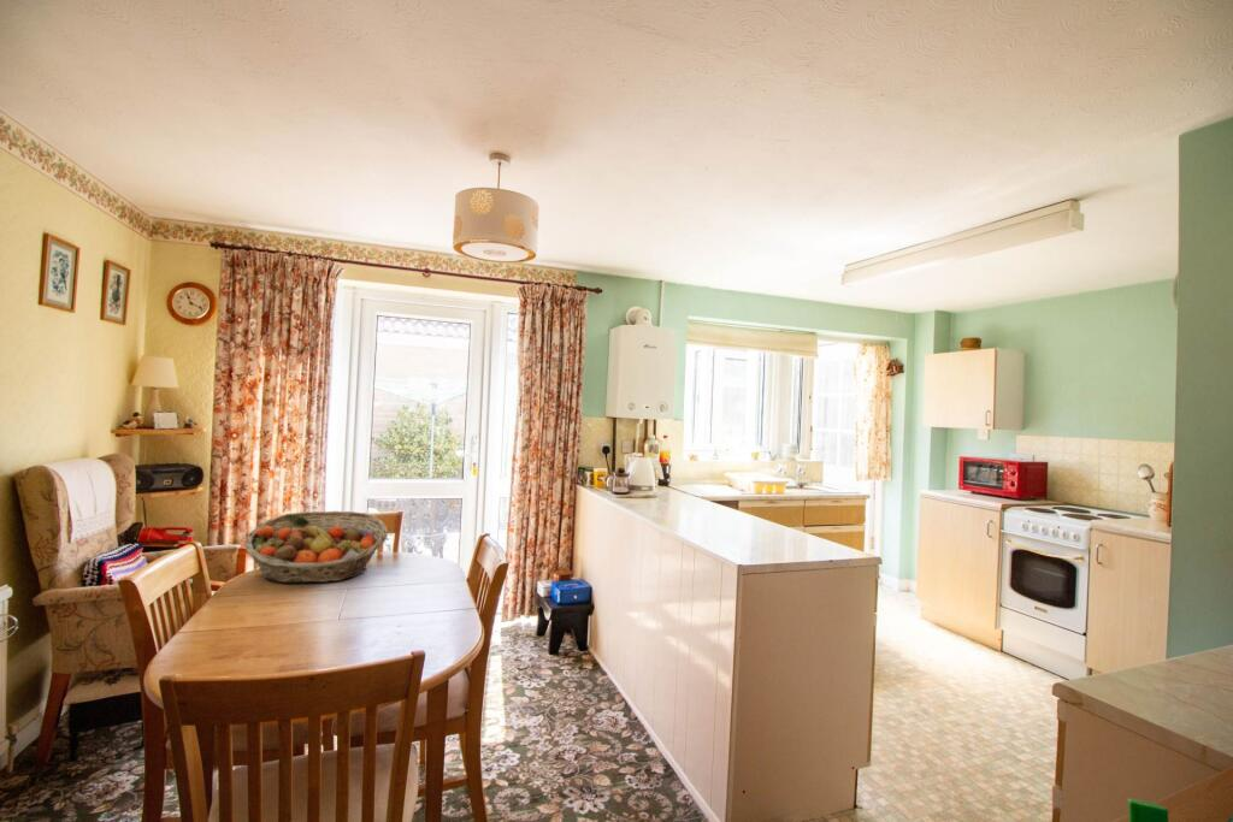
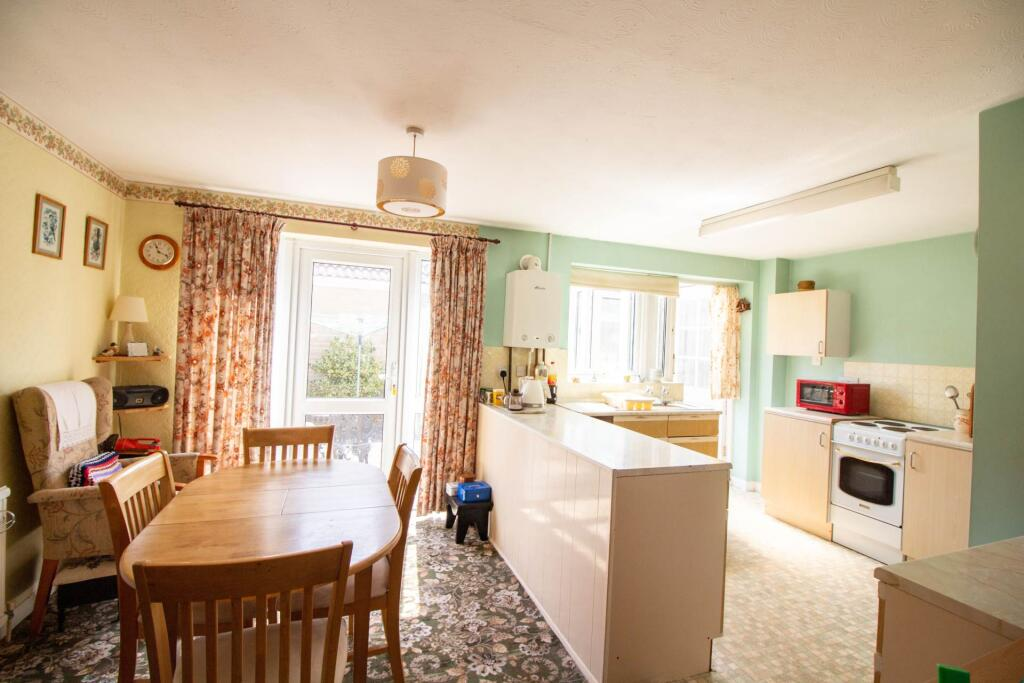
- fruit basket (318, 545)
